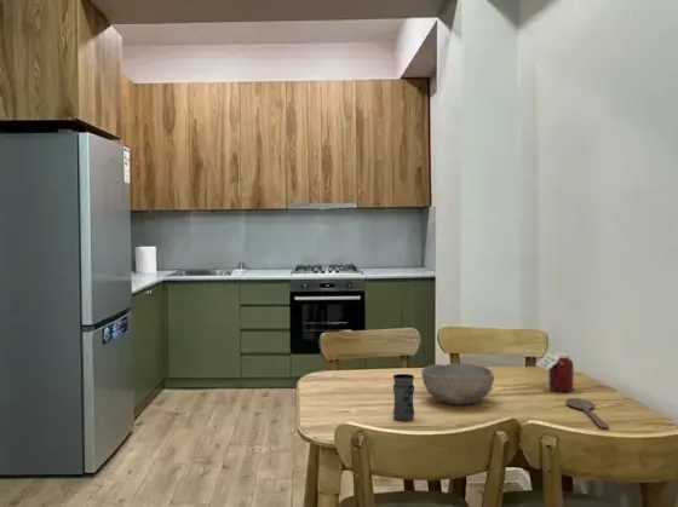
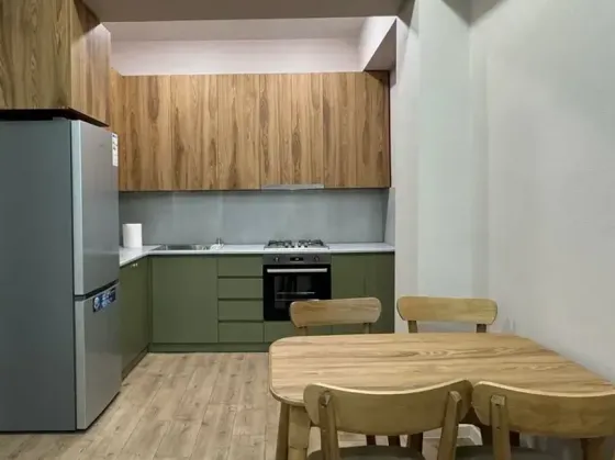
- jar (403, 397)
- wooden spoon (588, 411)
- jar (556, 371)
- bowl (456, 385)
